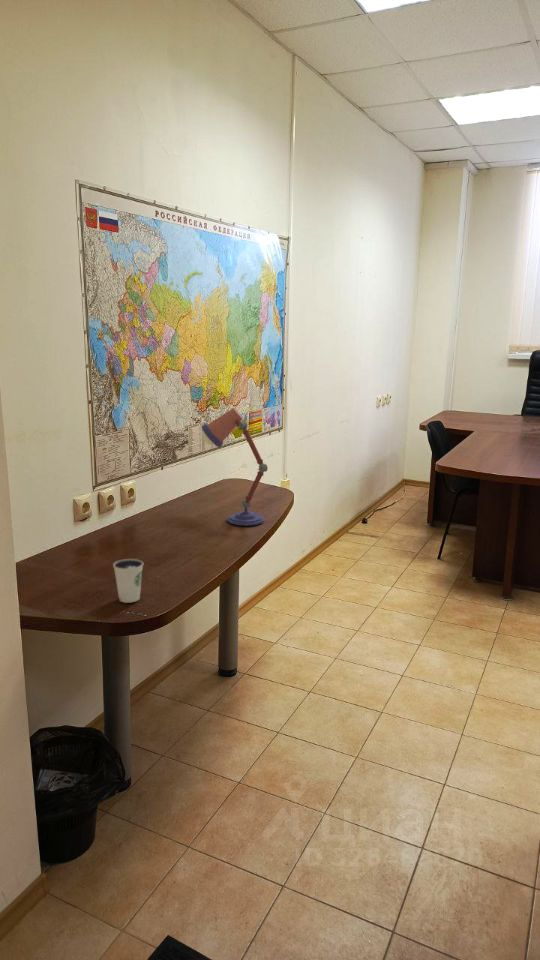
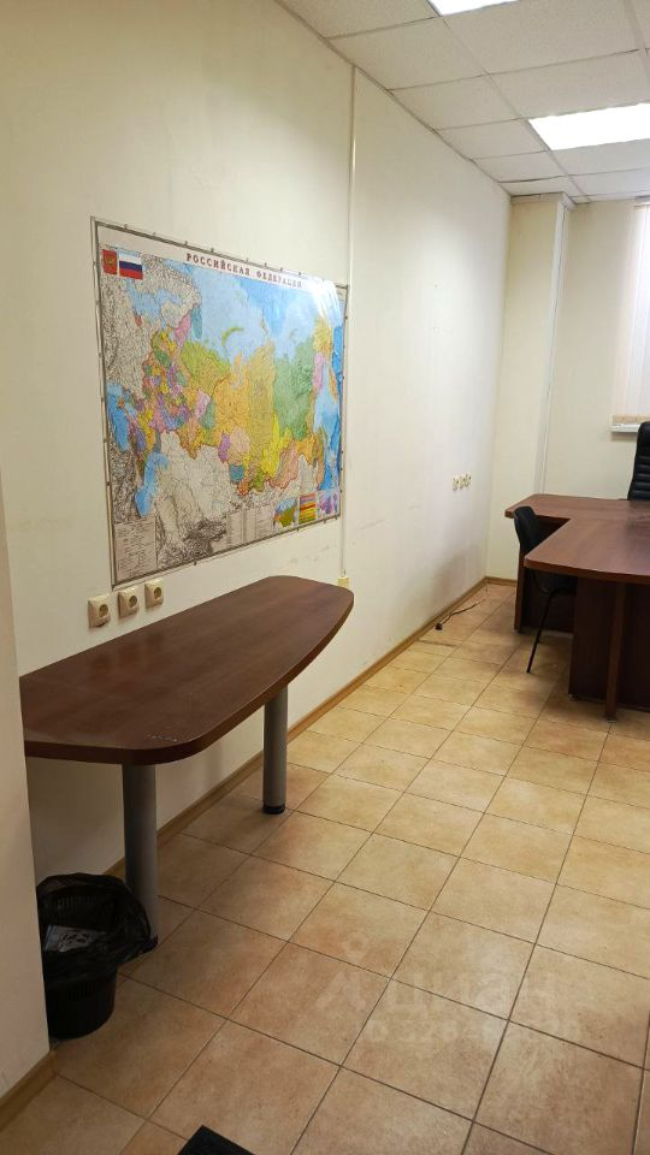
- dixie cup (128, 581)
- desk lamp (254, 455)
